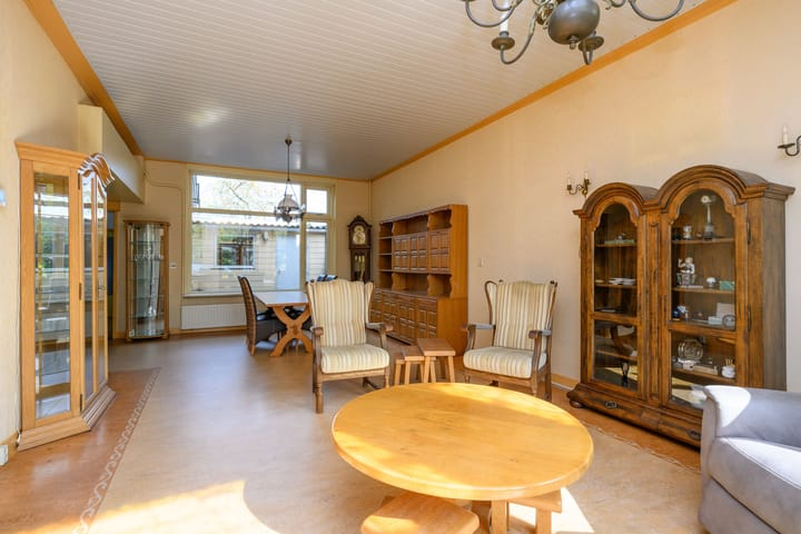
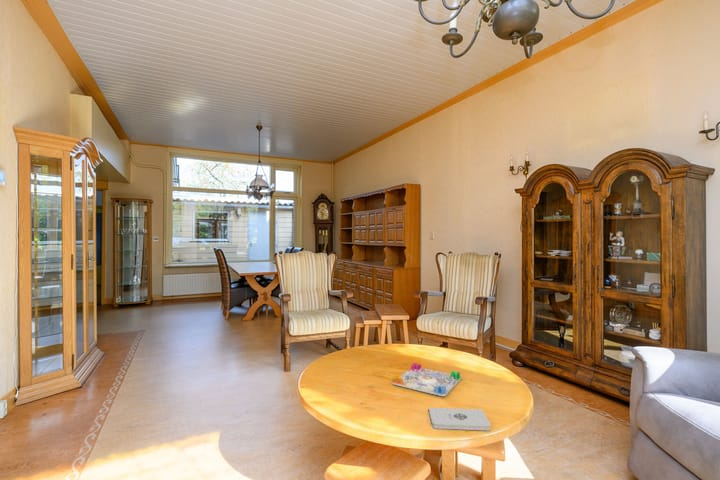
+ notepad (458, 418)
+ board game (427, 377)
